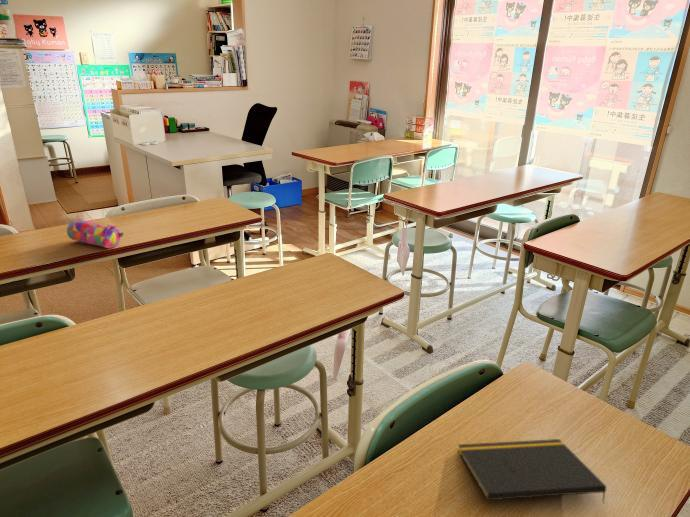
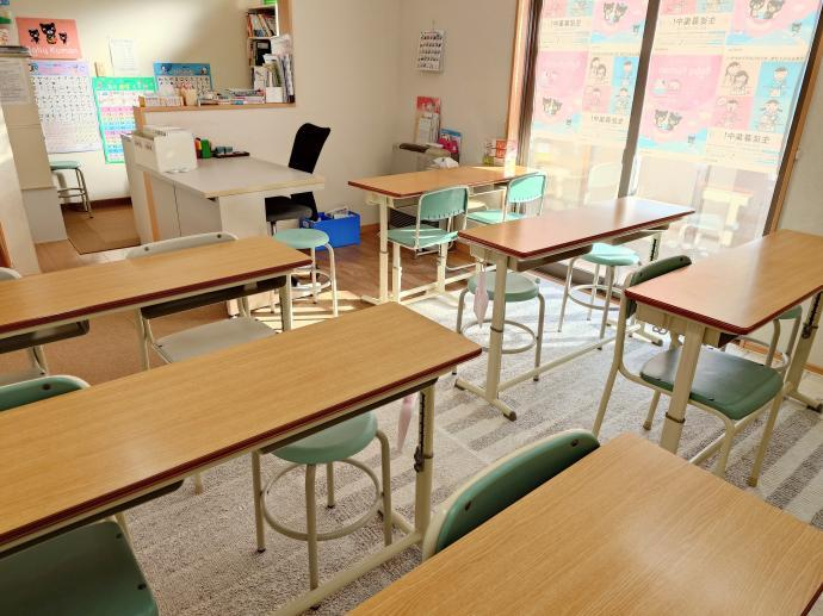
- pencil case (94, 232)
- notepad (526, 467)
